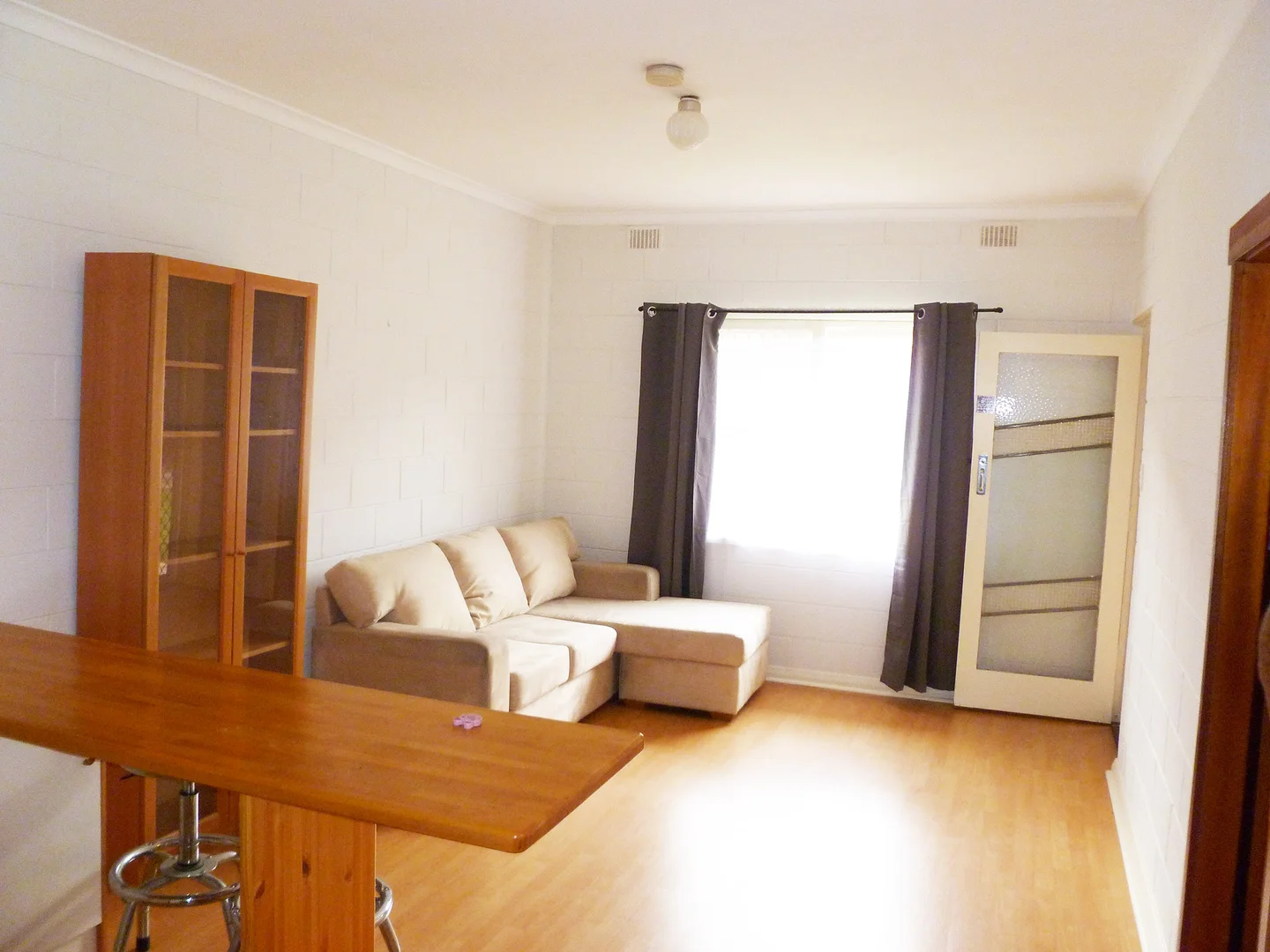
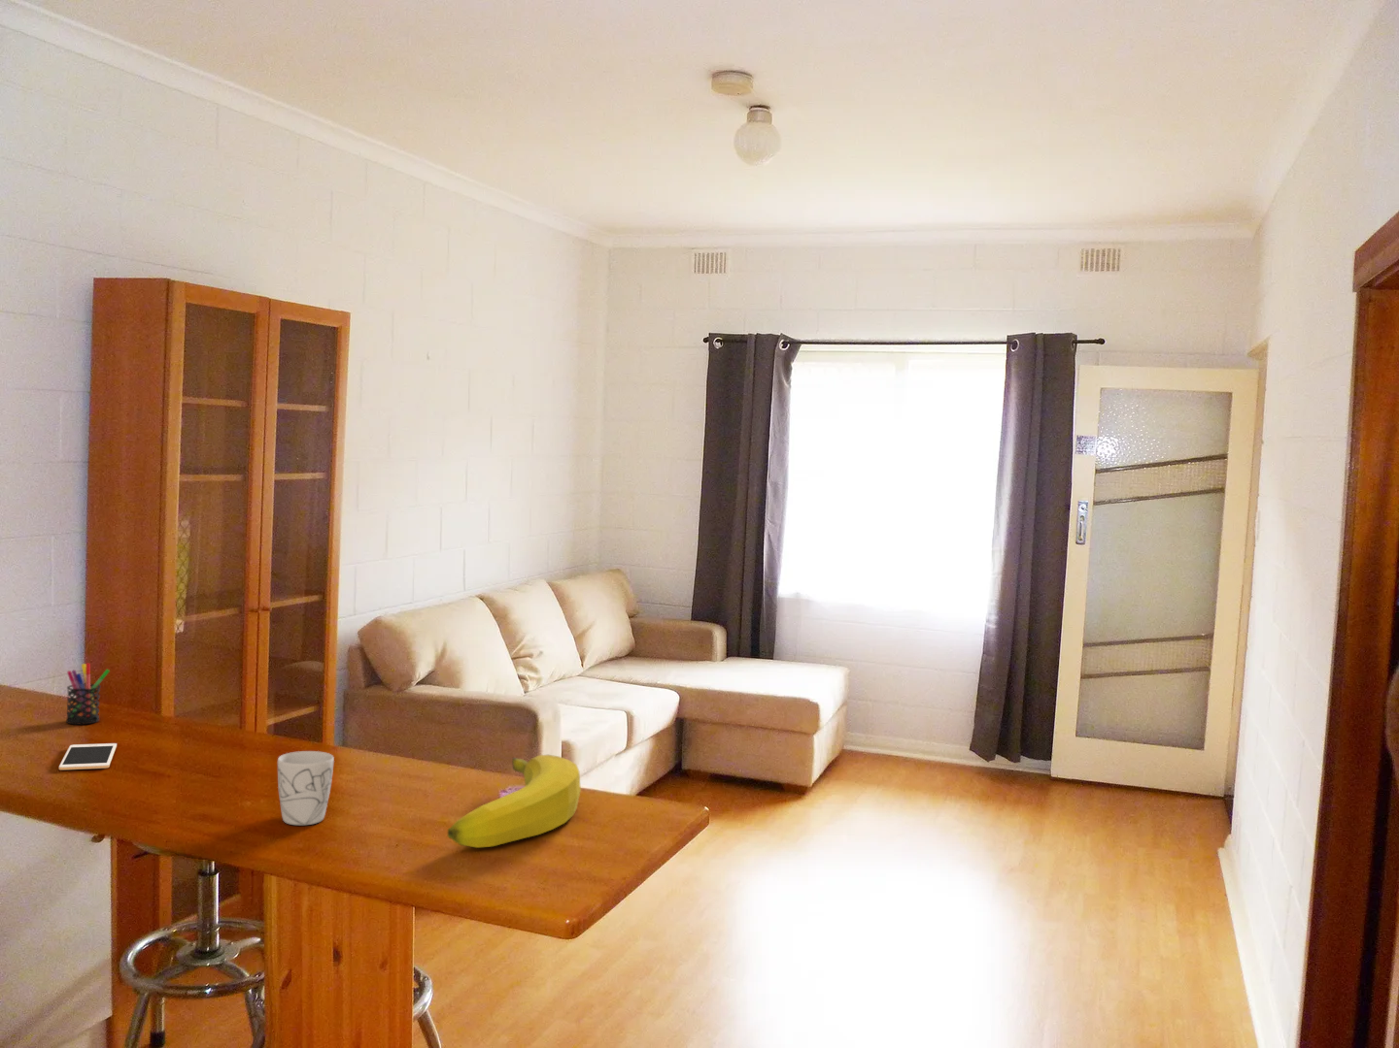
+ pen holder (87, 691)
+ mug (303, 786)
+ cell phone (88, 756)
+ fruit (509, 796)
